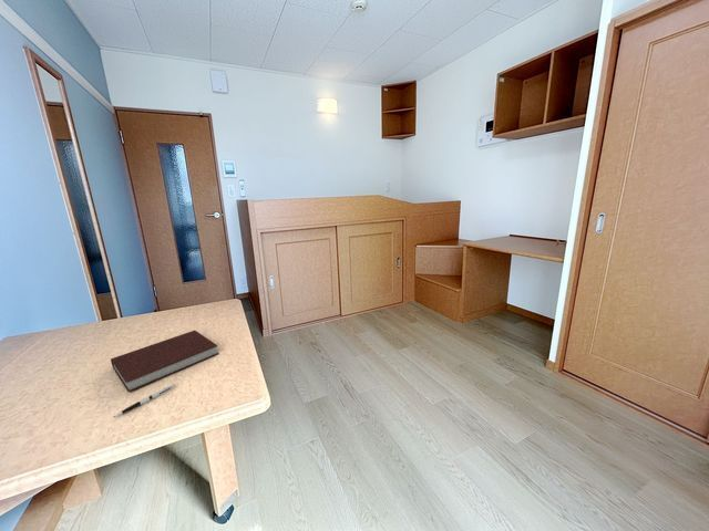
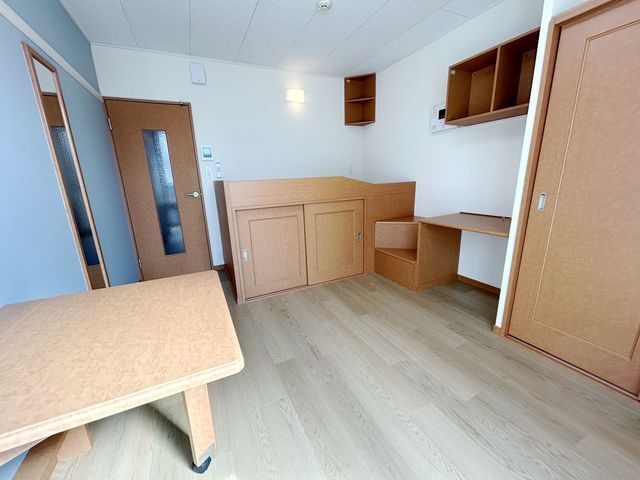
- pen (145, 399)
- notebook (166, 355)
